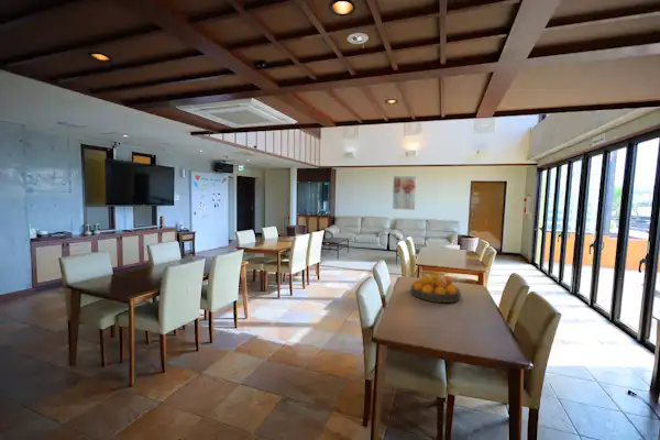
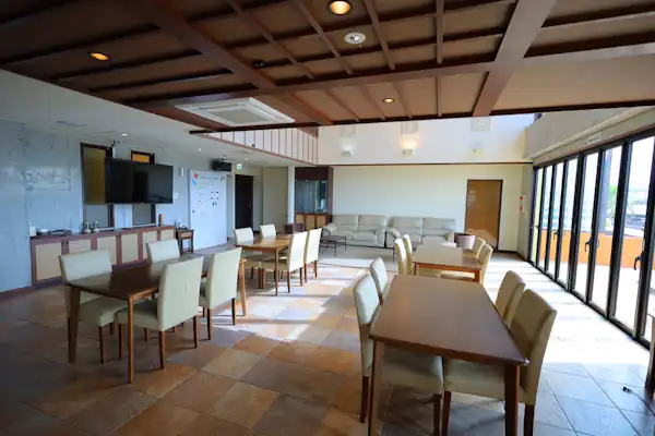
- fruit bowl (435, 284)
- wall art (404, 193)
